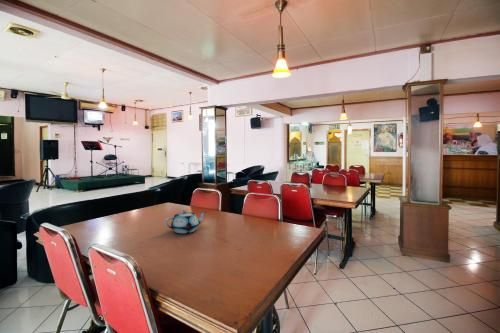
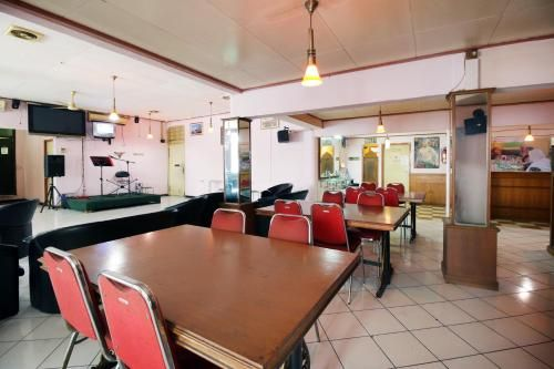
- teapot (186, 220)
